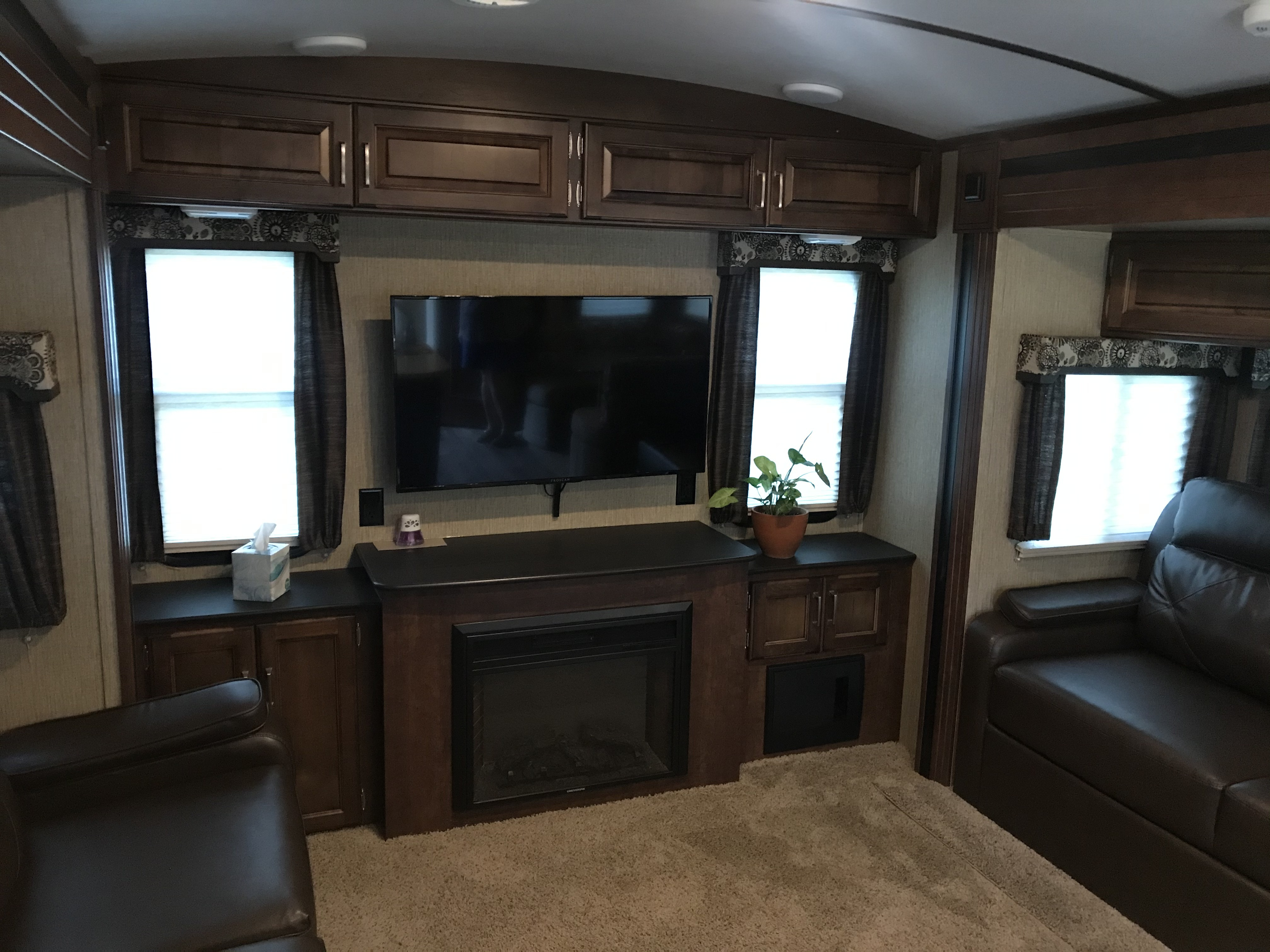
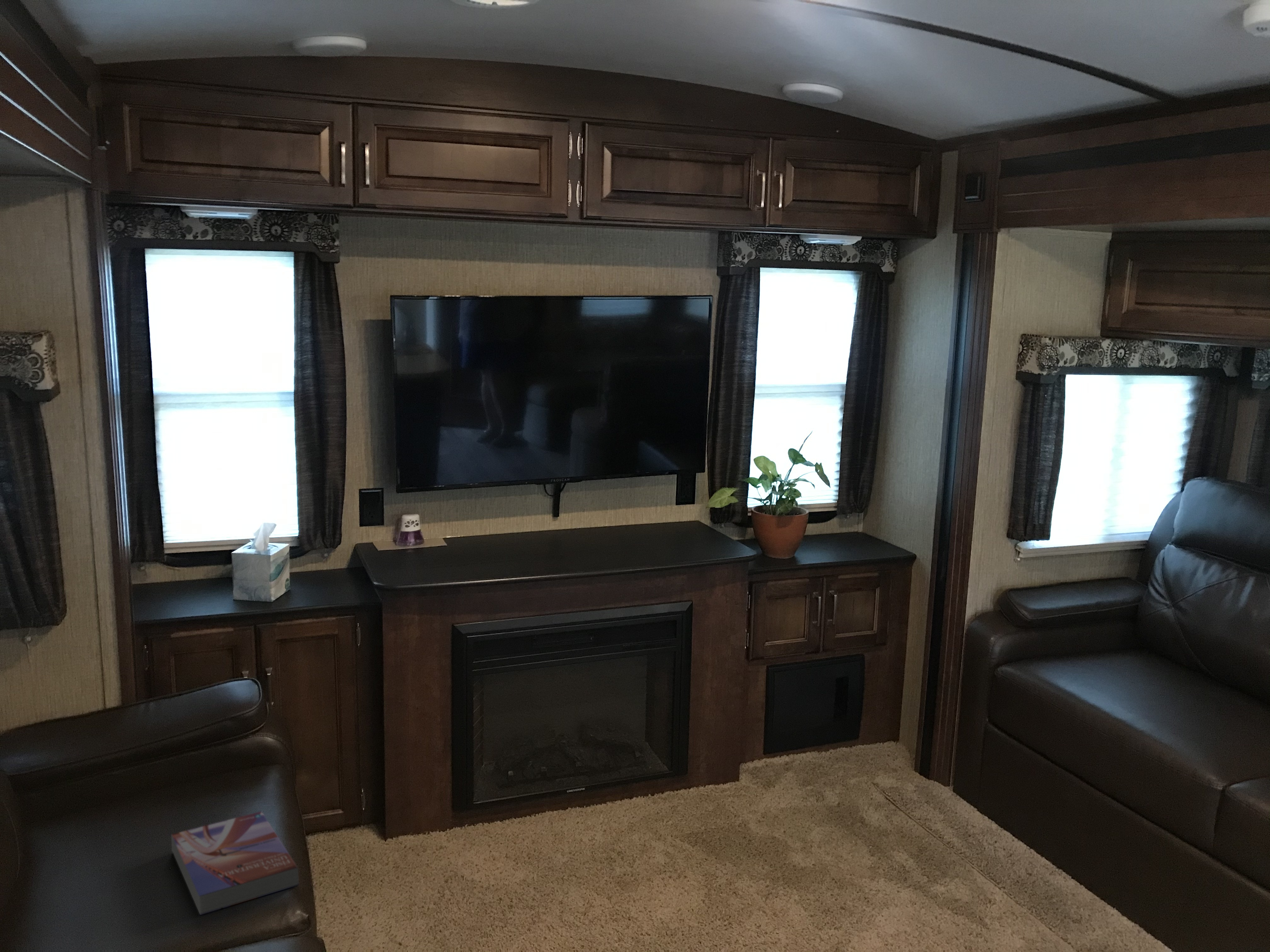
+ textbook (233, 859)
